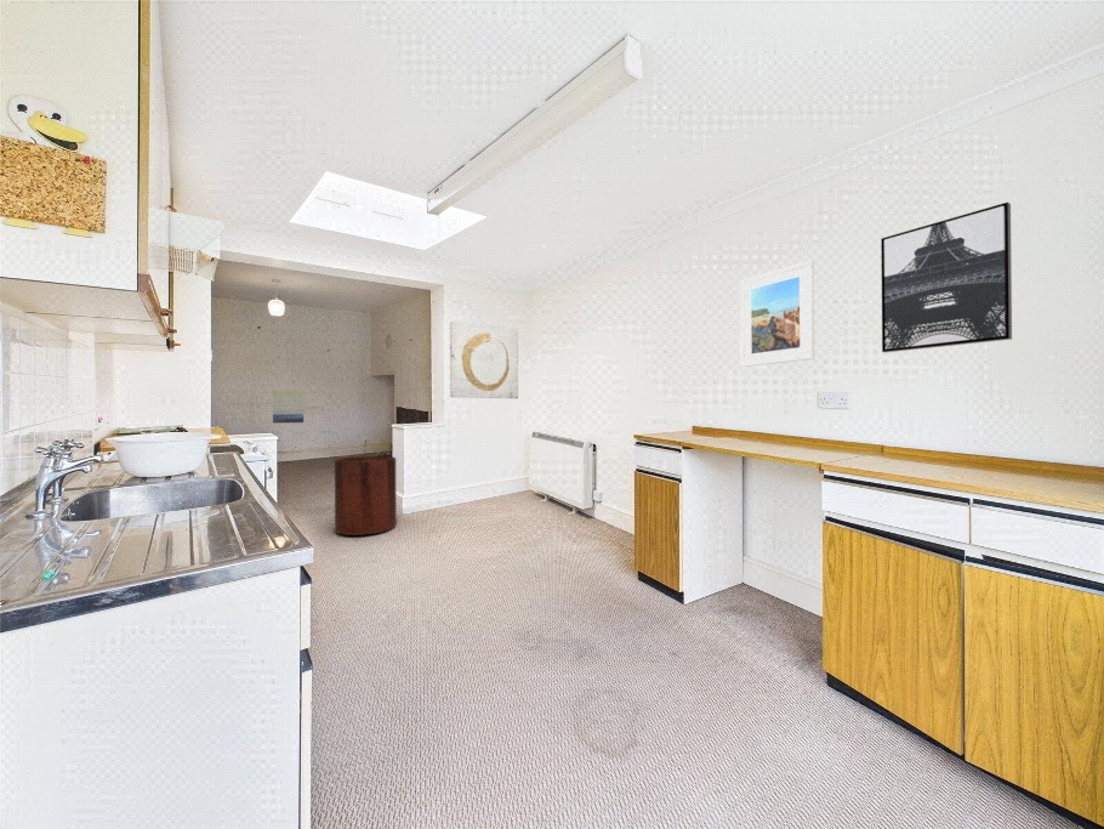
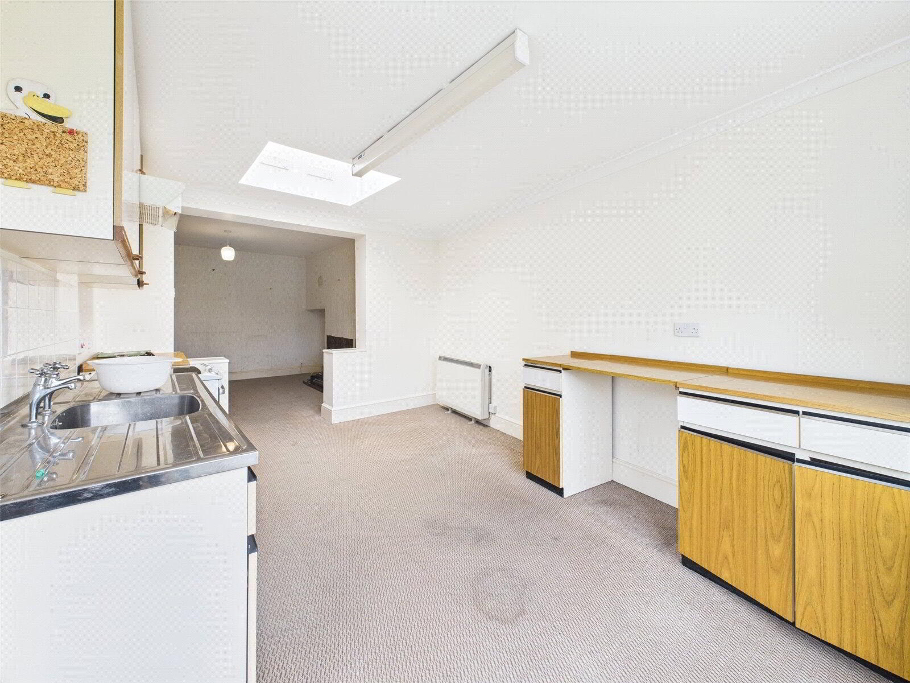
- wall art (484, 362)
- wall art (288, 407)
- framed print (774, 317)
- trash can (365, 493)
- wall art (940, 284)
